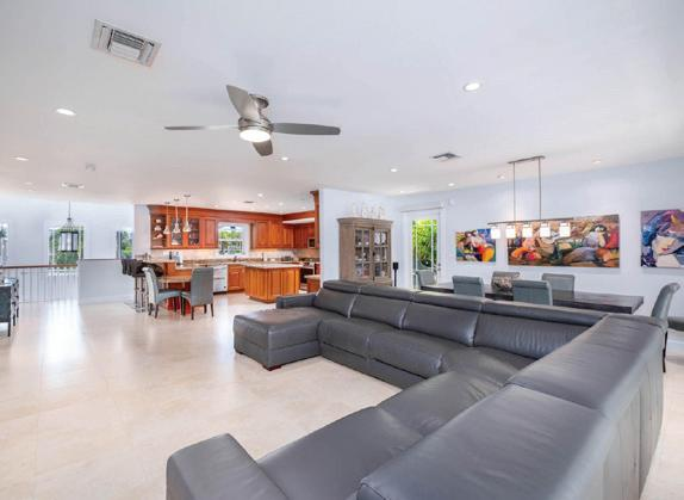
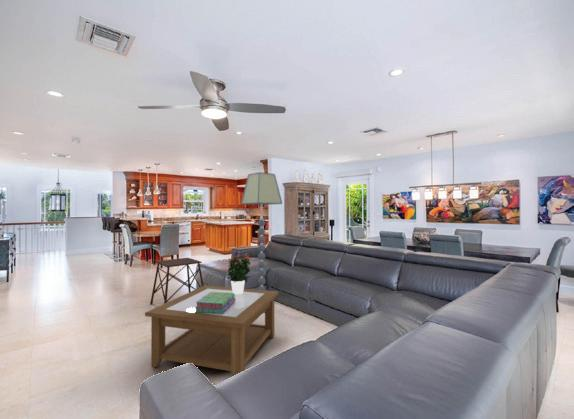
+ stack of books (216, 301)
+ floor lamp (261, 240)
+ coffee table (219, 325)
+ potted flower (238, 273)
+ side table (179, 281)
